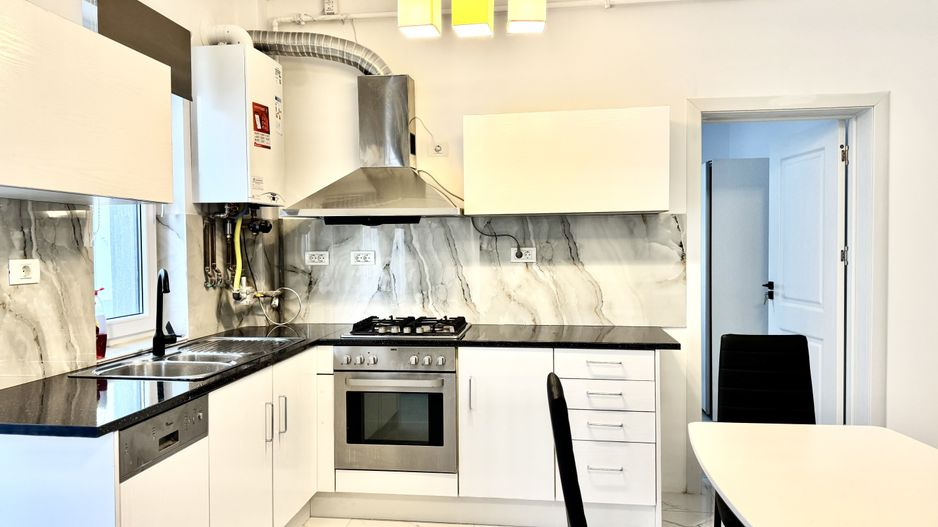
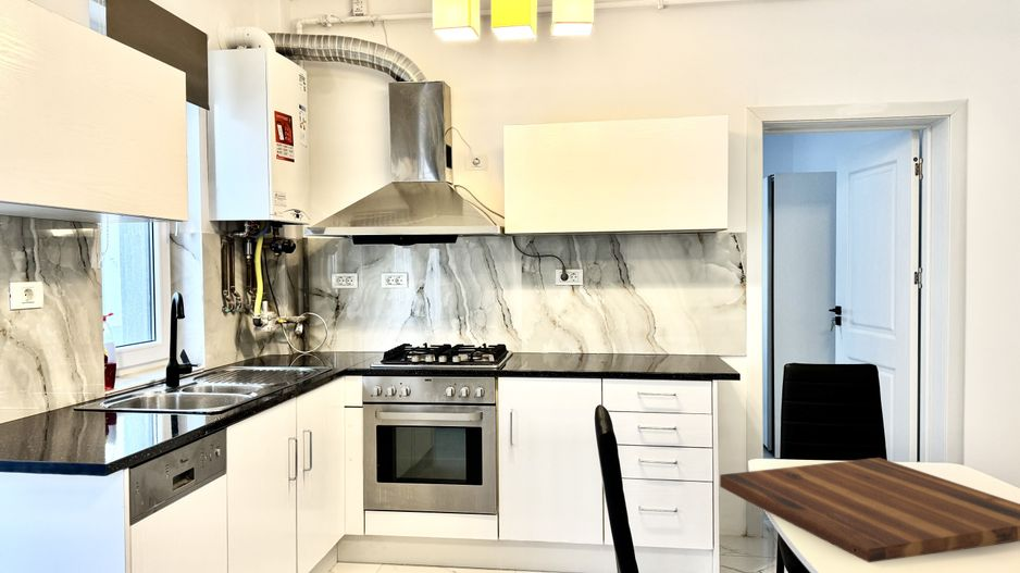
+ cutting board (874, 500)
